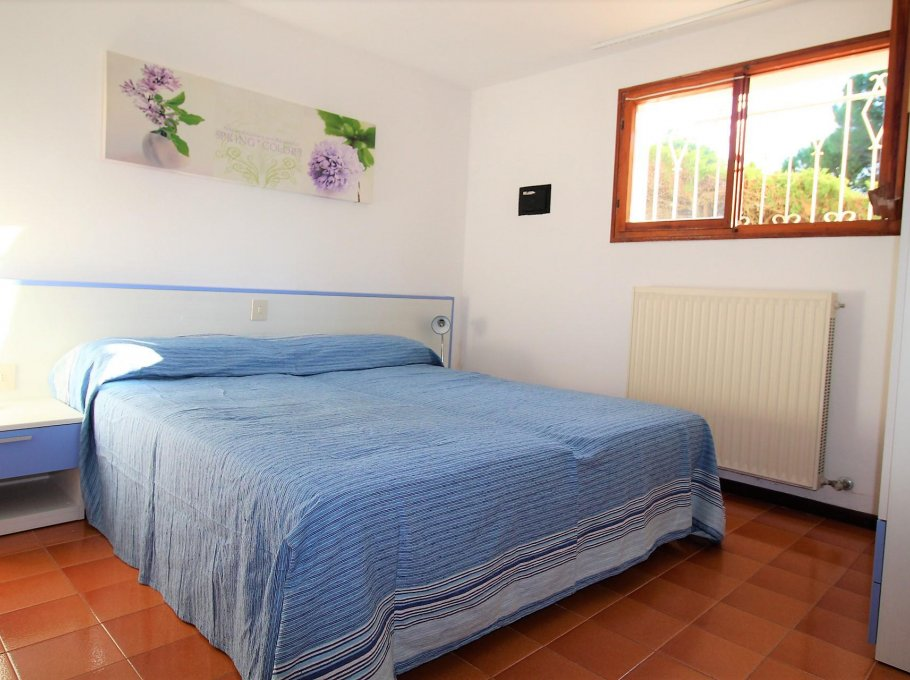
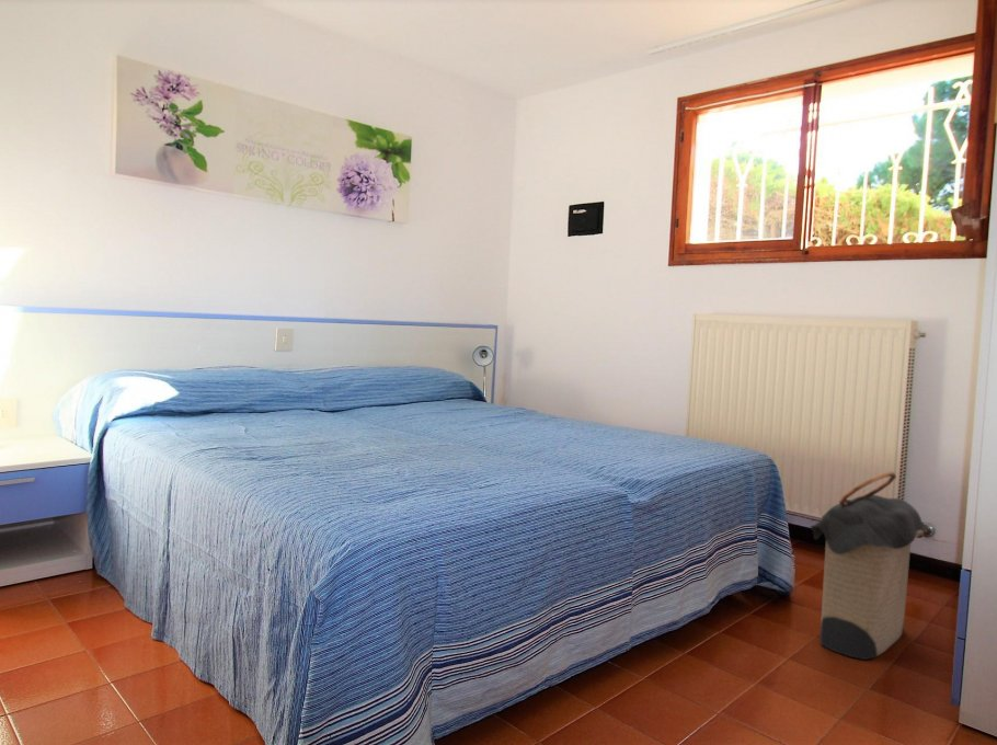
+ laundry hamper (866, 550)
